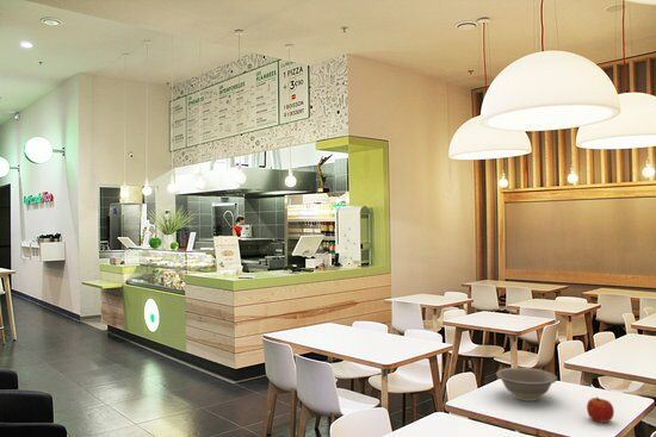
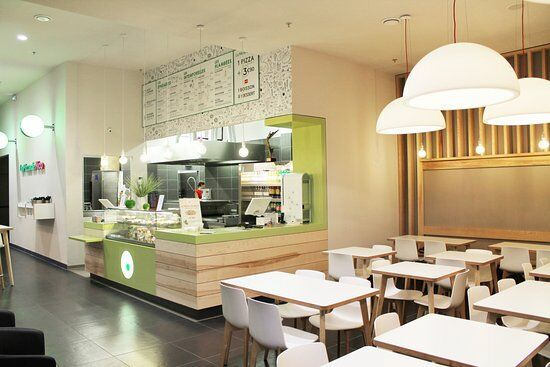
- bowl (526, 386)
- apple (600, 408)
